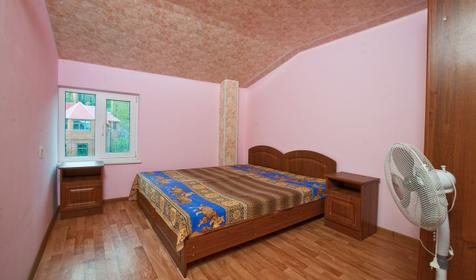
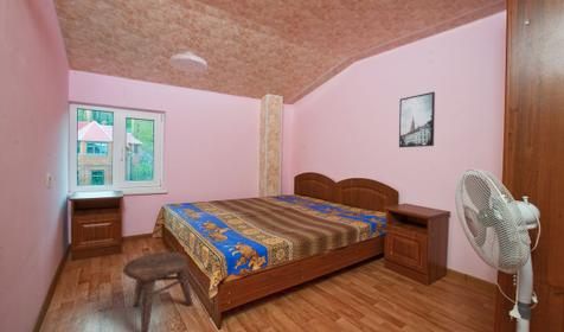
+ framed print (416, 121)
+ ceiling light (188, 58)
+ stool (161, 288)
